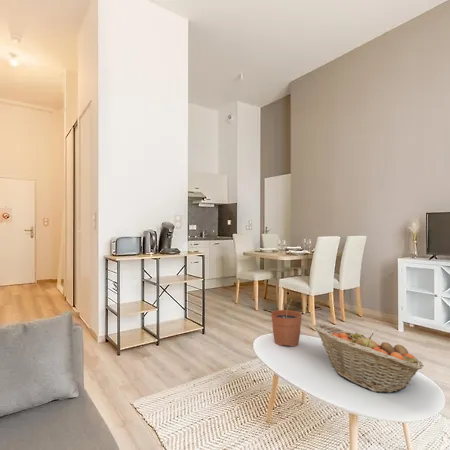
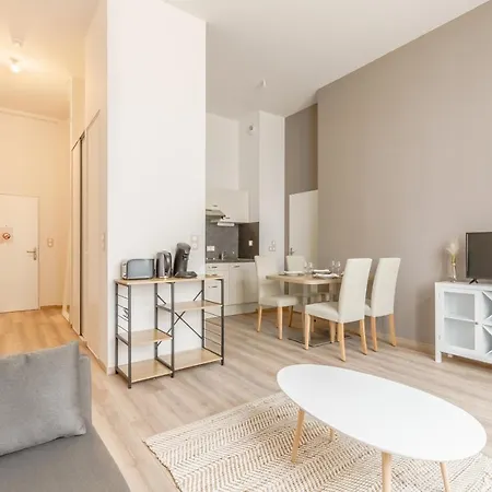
- plant pot (286, 321)
- fruit basket (363, 351)
